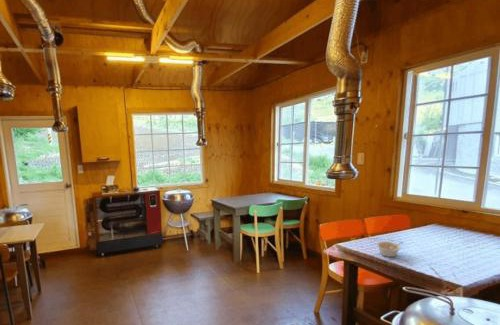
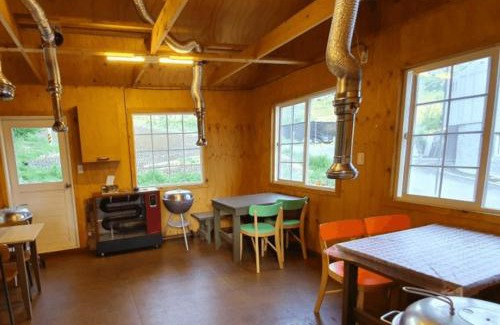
- legume (388, 248)
